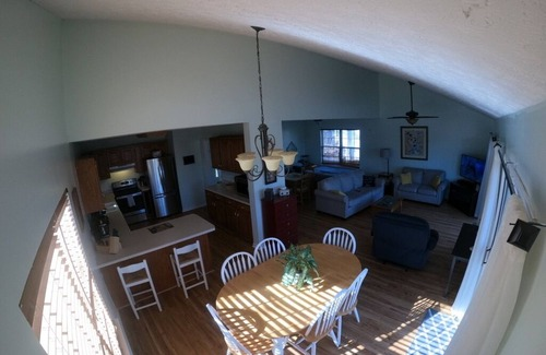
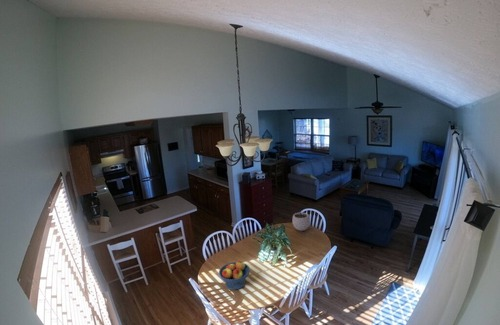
+ fruit bowl (234, 274)
+ plant pot (301, 219)
